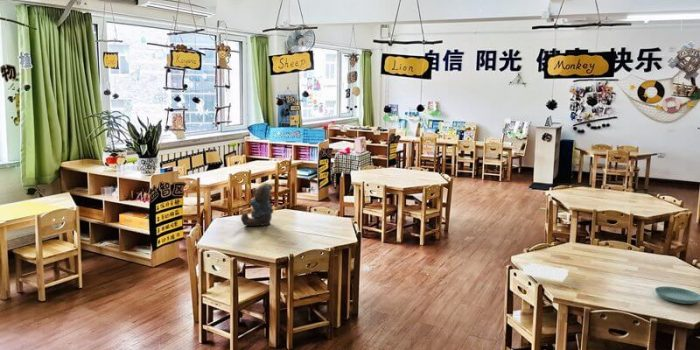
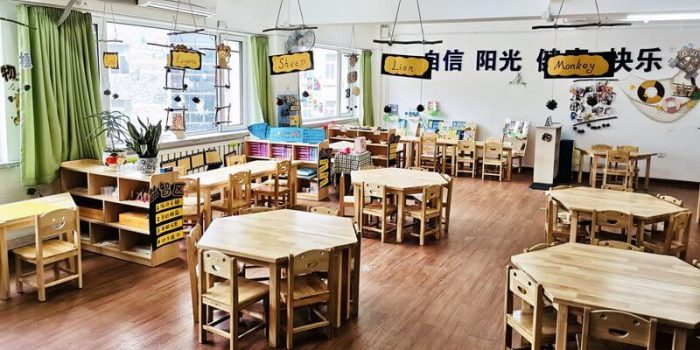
- saucer (677, 295)
- teddy bear (258, 203)
- bible (545, 271)
